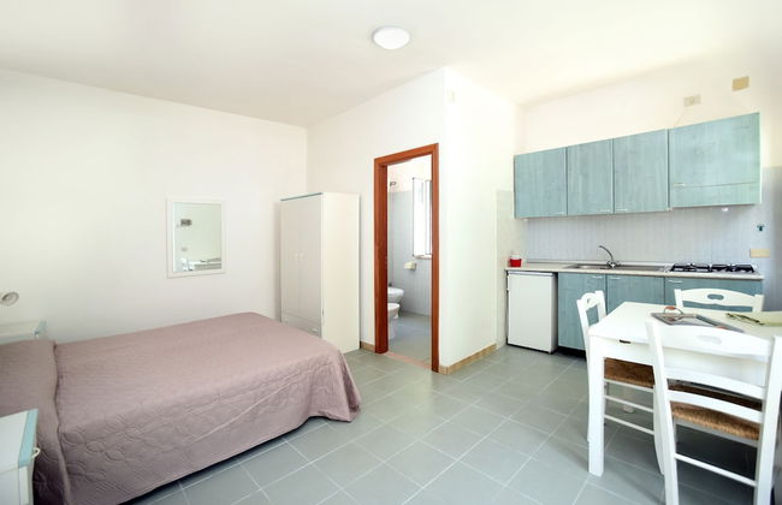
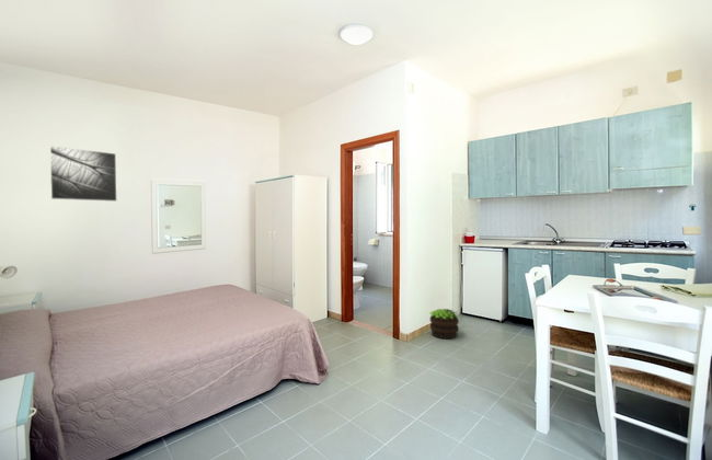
+ potted plant (444, 321)
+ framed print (84, 174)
